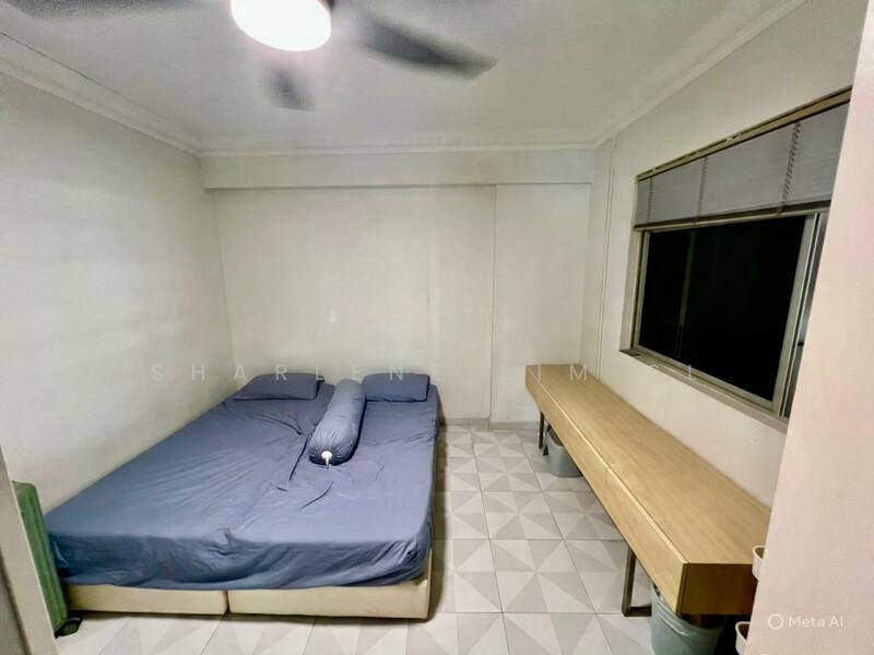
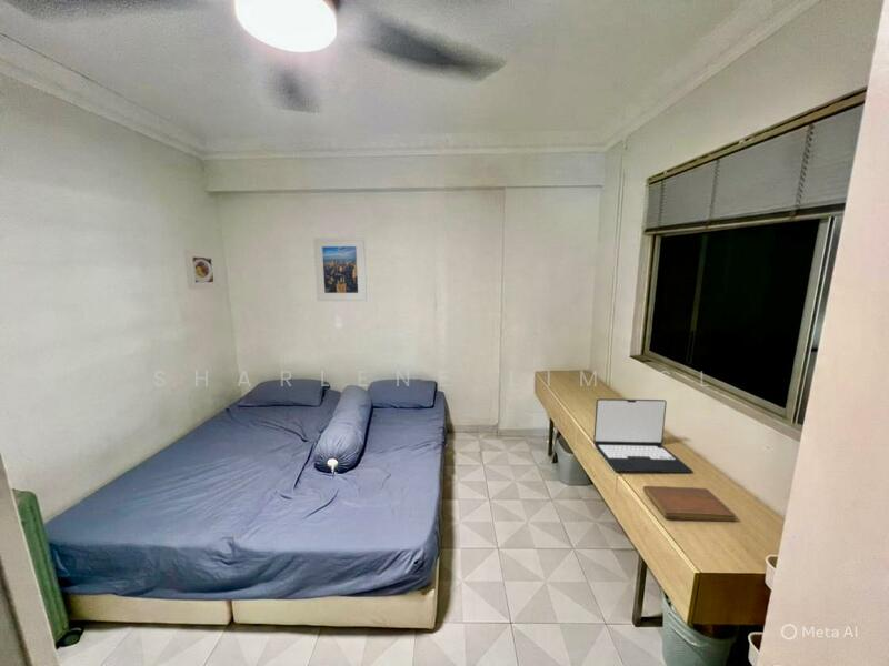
+ laptop (641, 433)
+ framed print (340, 270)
+ notebook (686, 502)
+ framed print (202, 270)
